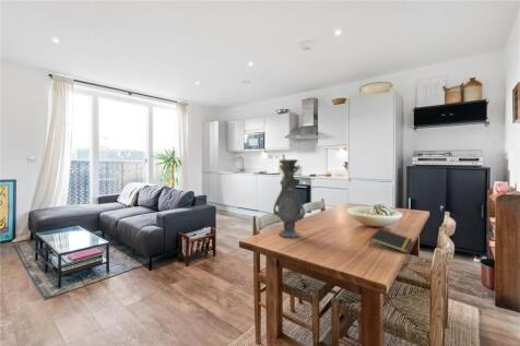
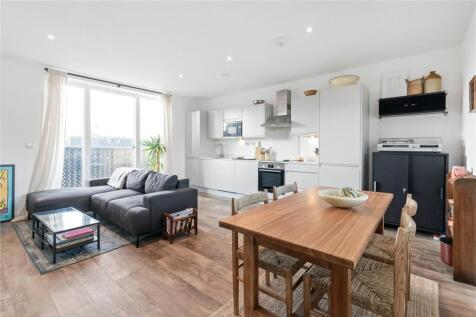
- vase (288, 196)
- notepad (391, 239)
